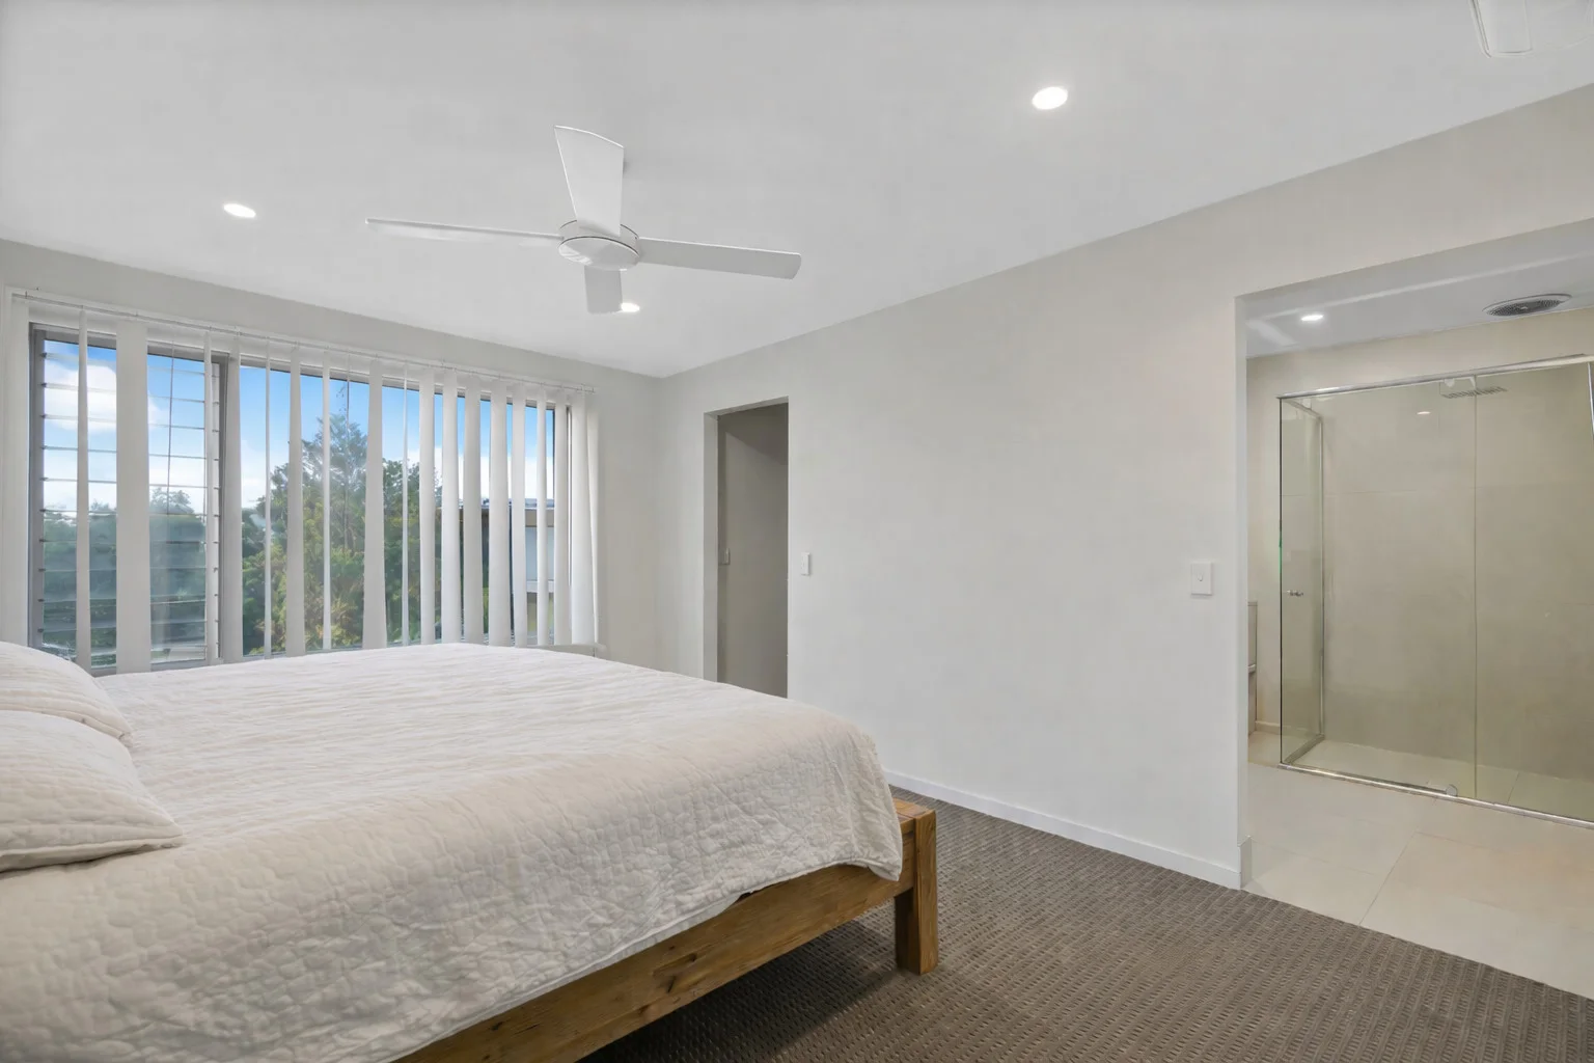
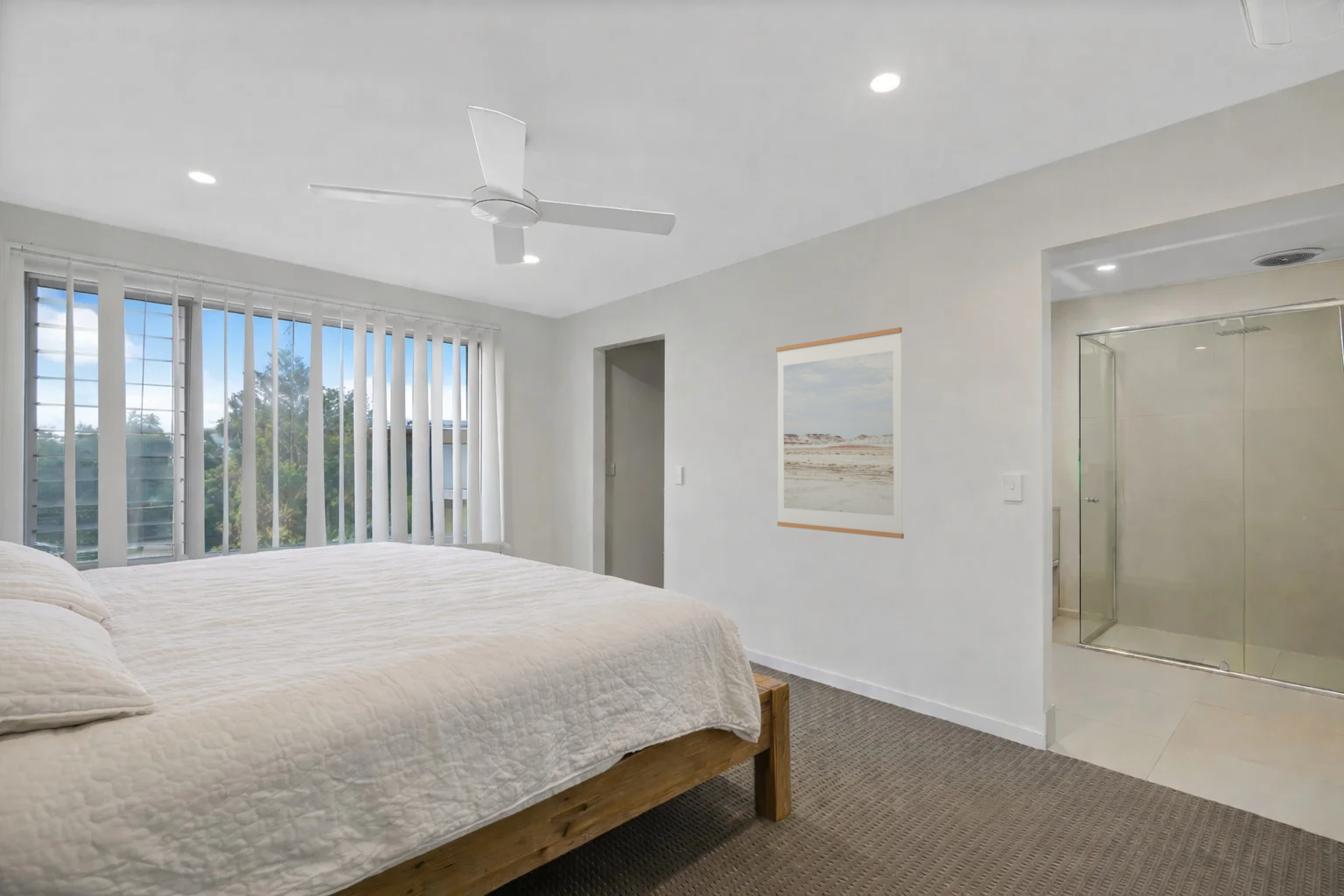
+ wall art (834, 435)
